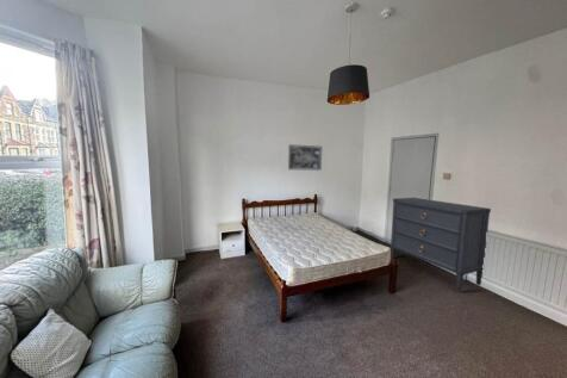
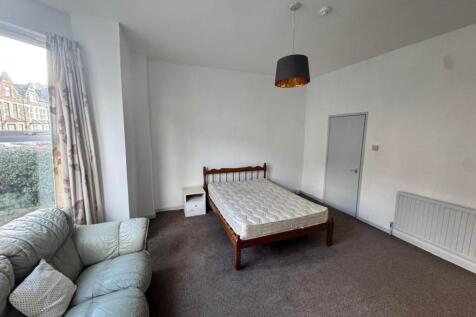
- wall art (305, 157)
- dresser (432, 236)
